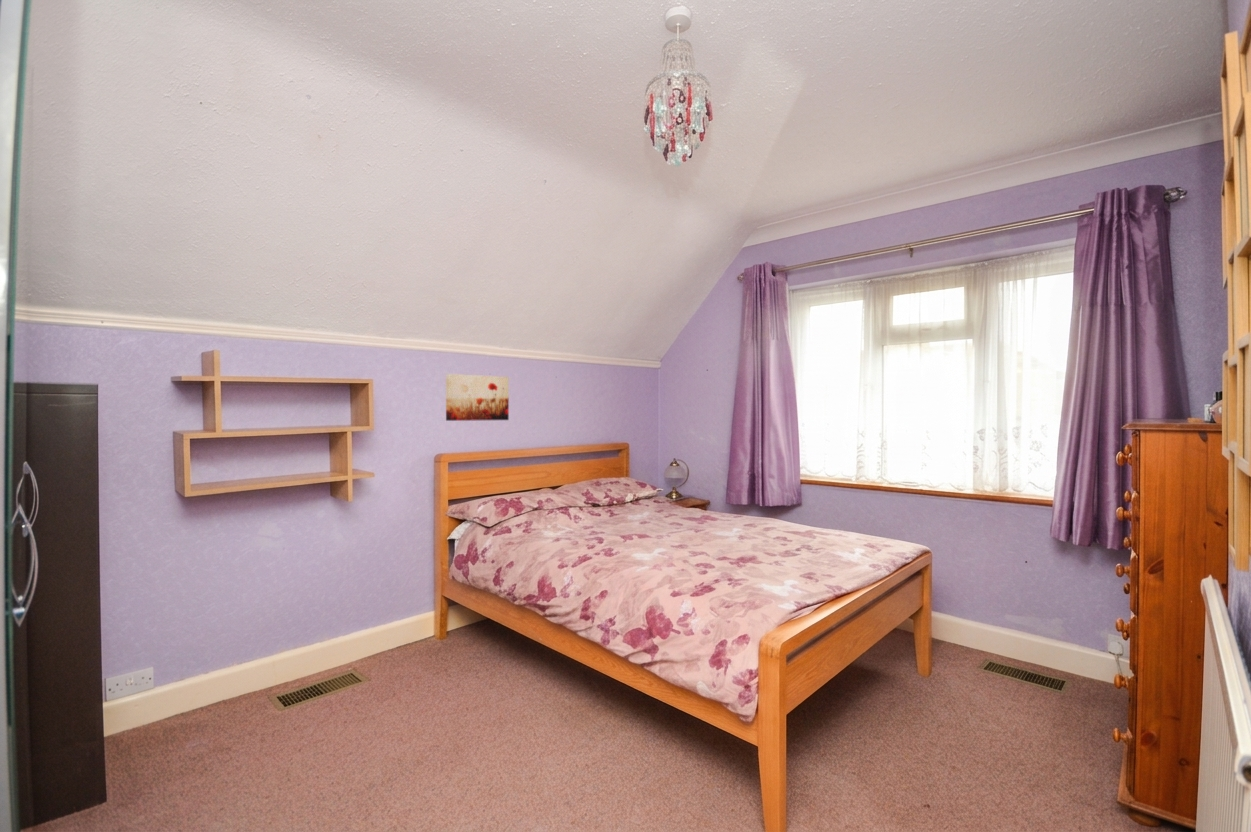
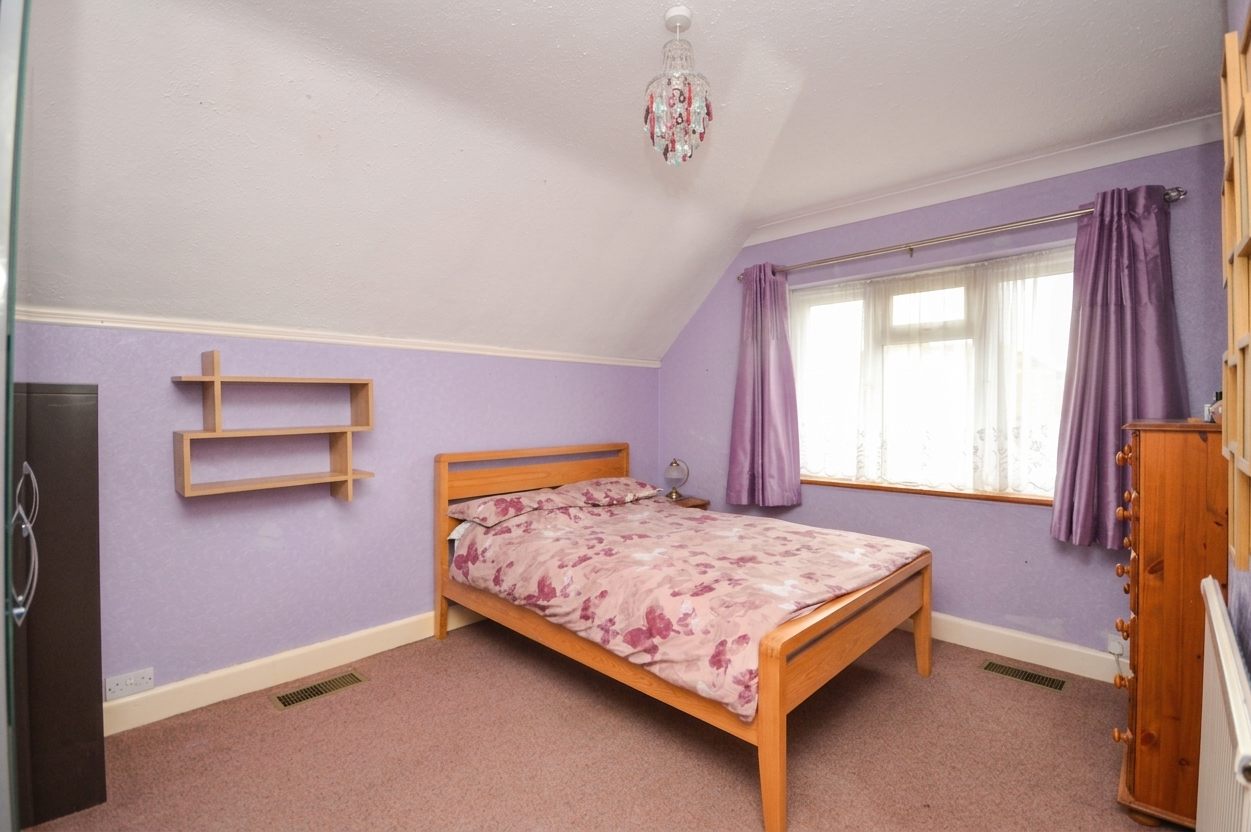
- wall art (478, 398)
